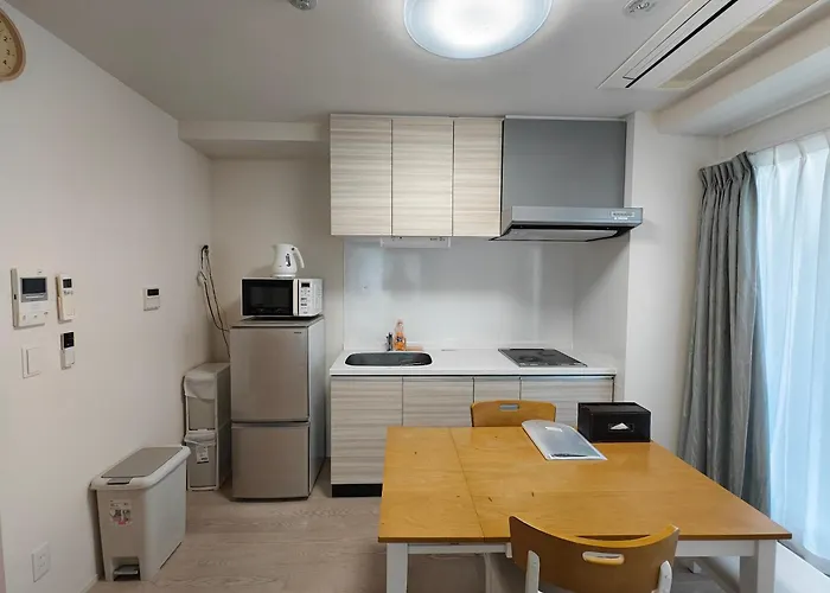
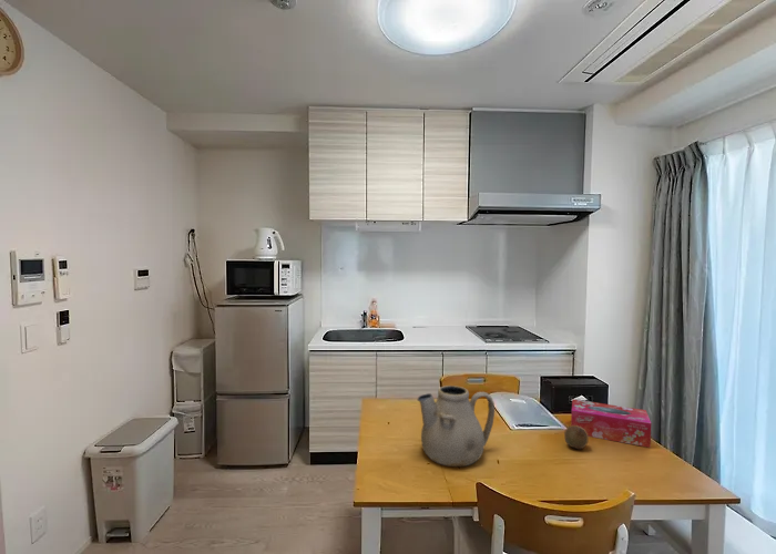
+ tissue box (607, 421)
+ fruit (575, 435)
+ teapot (453, 421)
